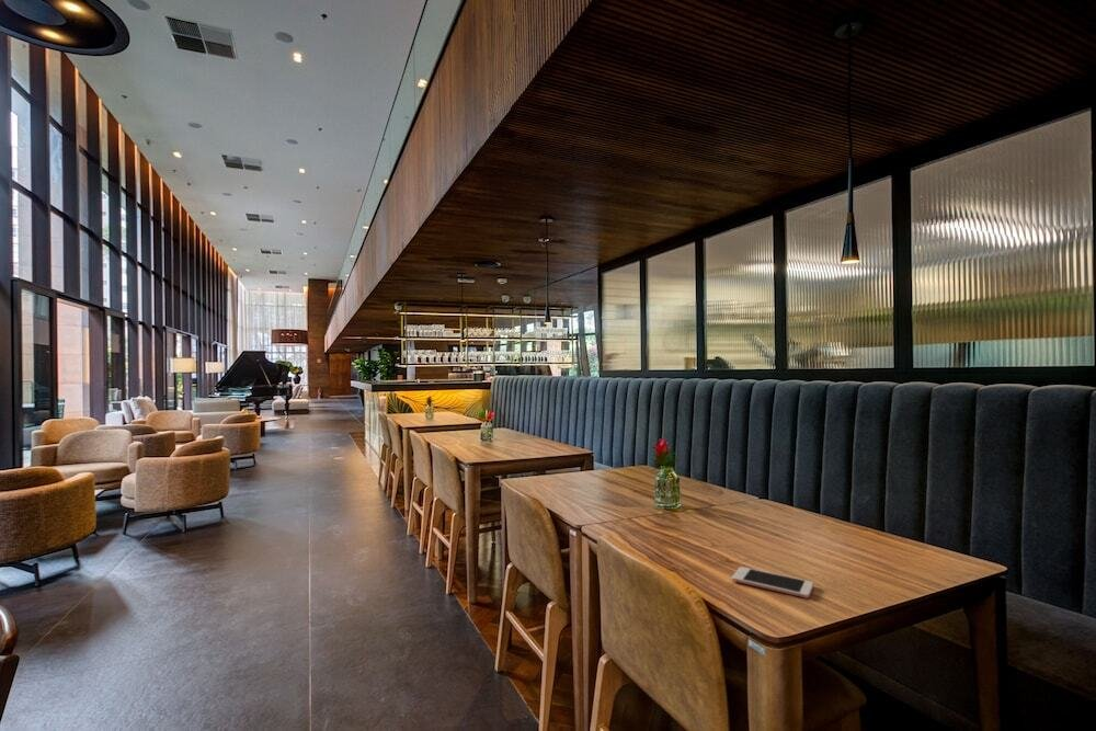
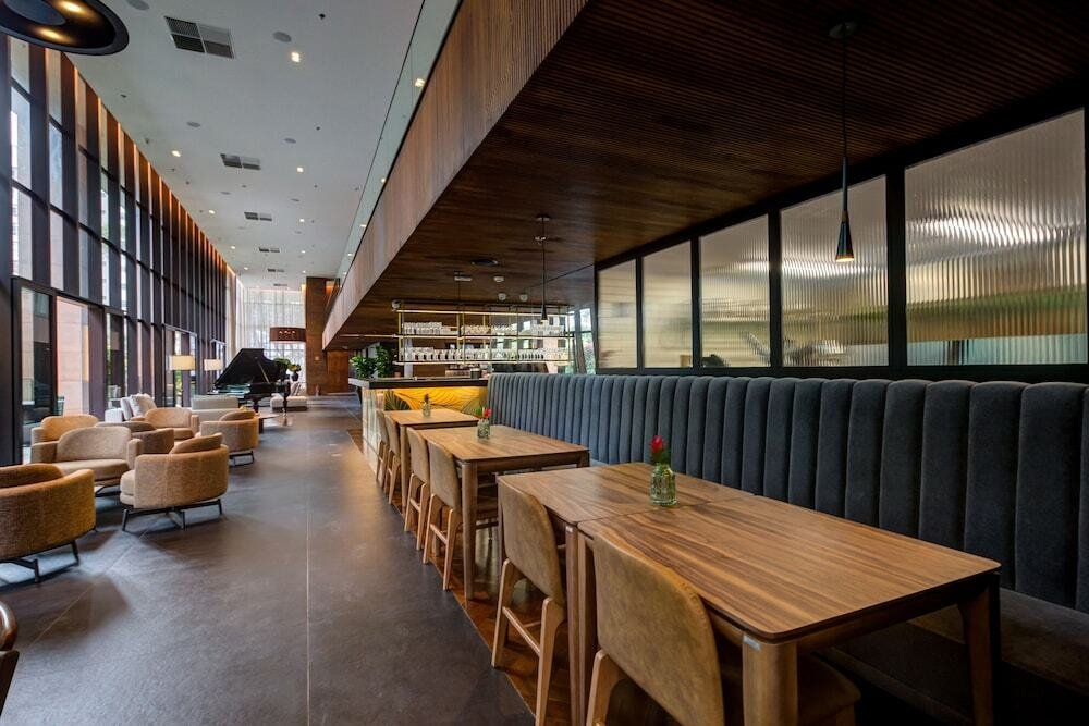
- cell phone (772, 581)
